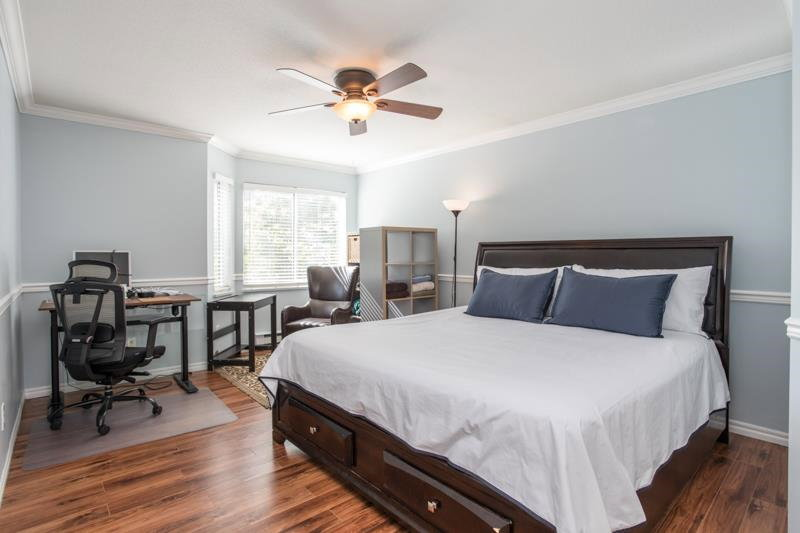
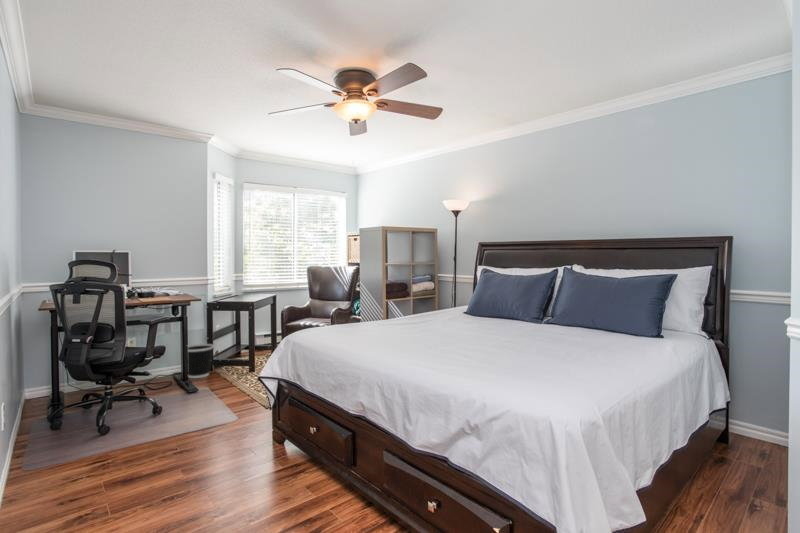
+ wastebasket (198, 361)
